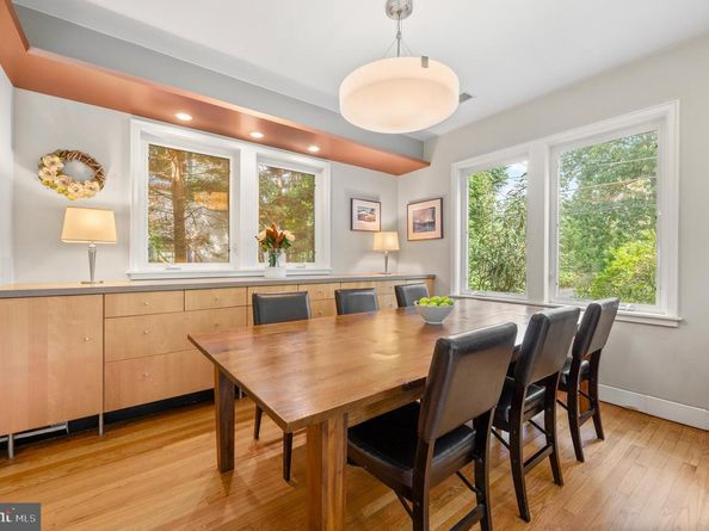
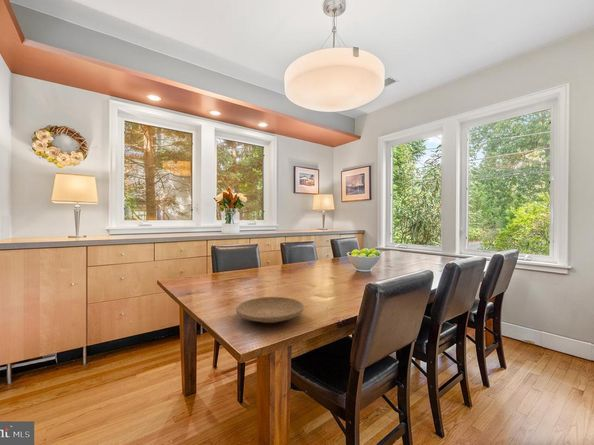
+ plate (270, 311)
